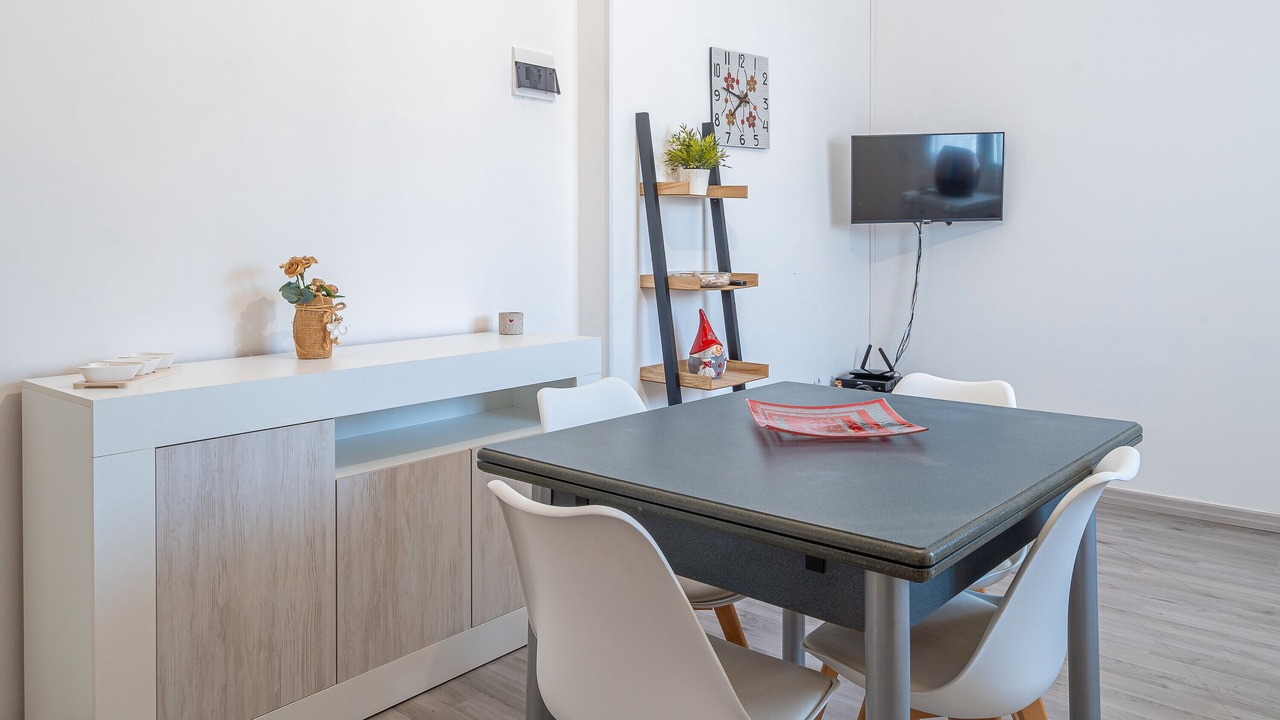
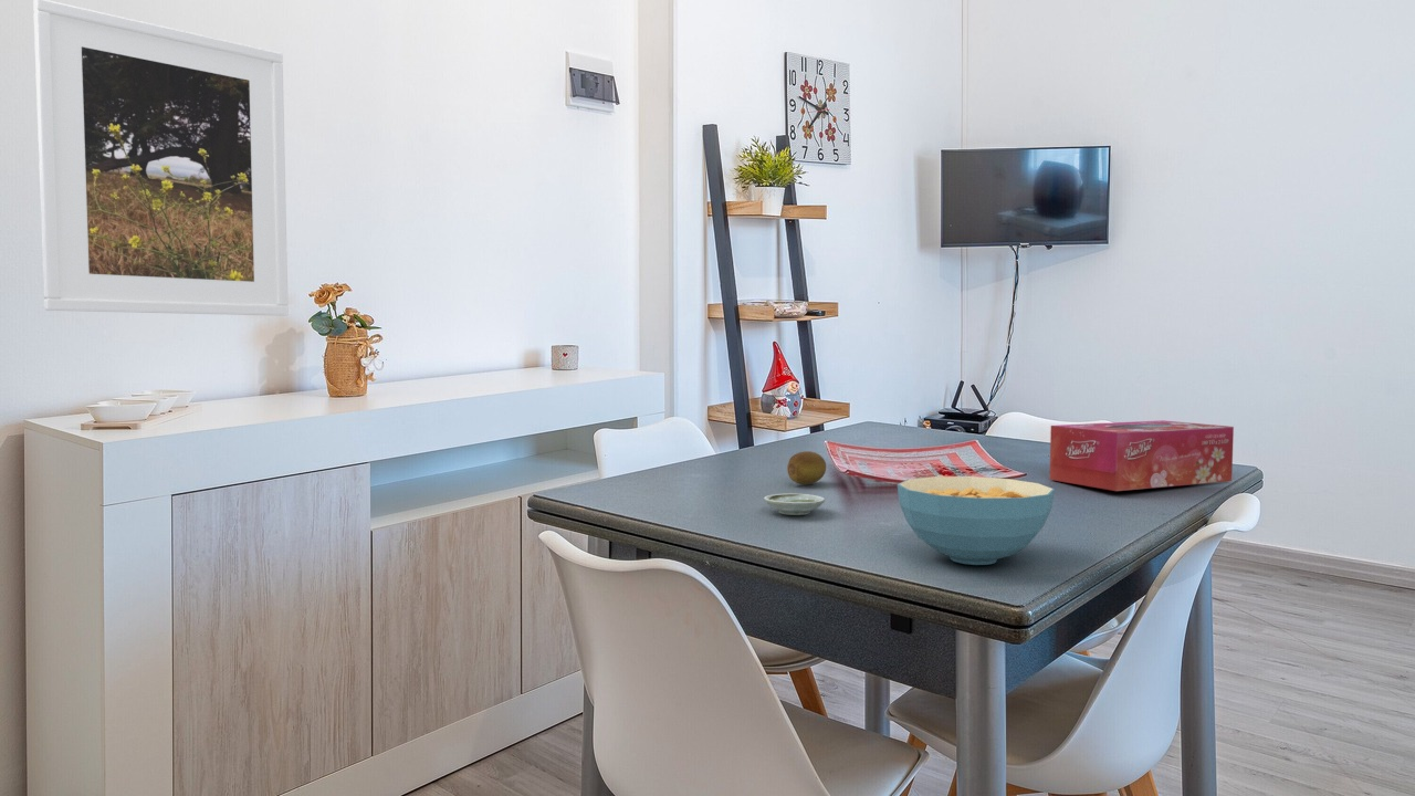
+ tissue box (1141, 452)
+ saucer (794, 504)
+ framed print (172, 171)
+ cereal bowl (974, 523)
+ fruit (806, 468)
